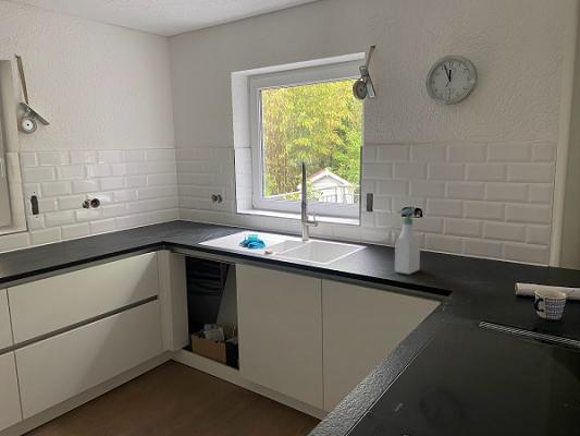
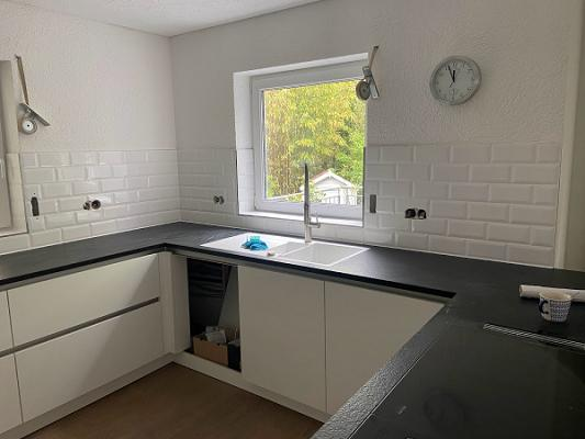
- soap bottle (405, 240)
